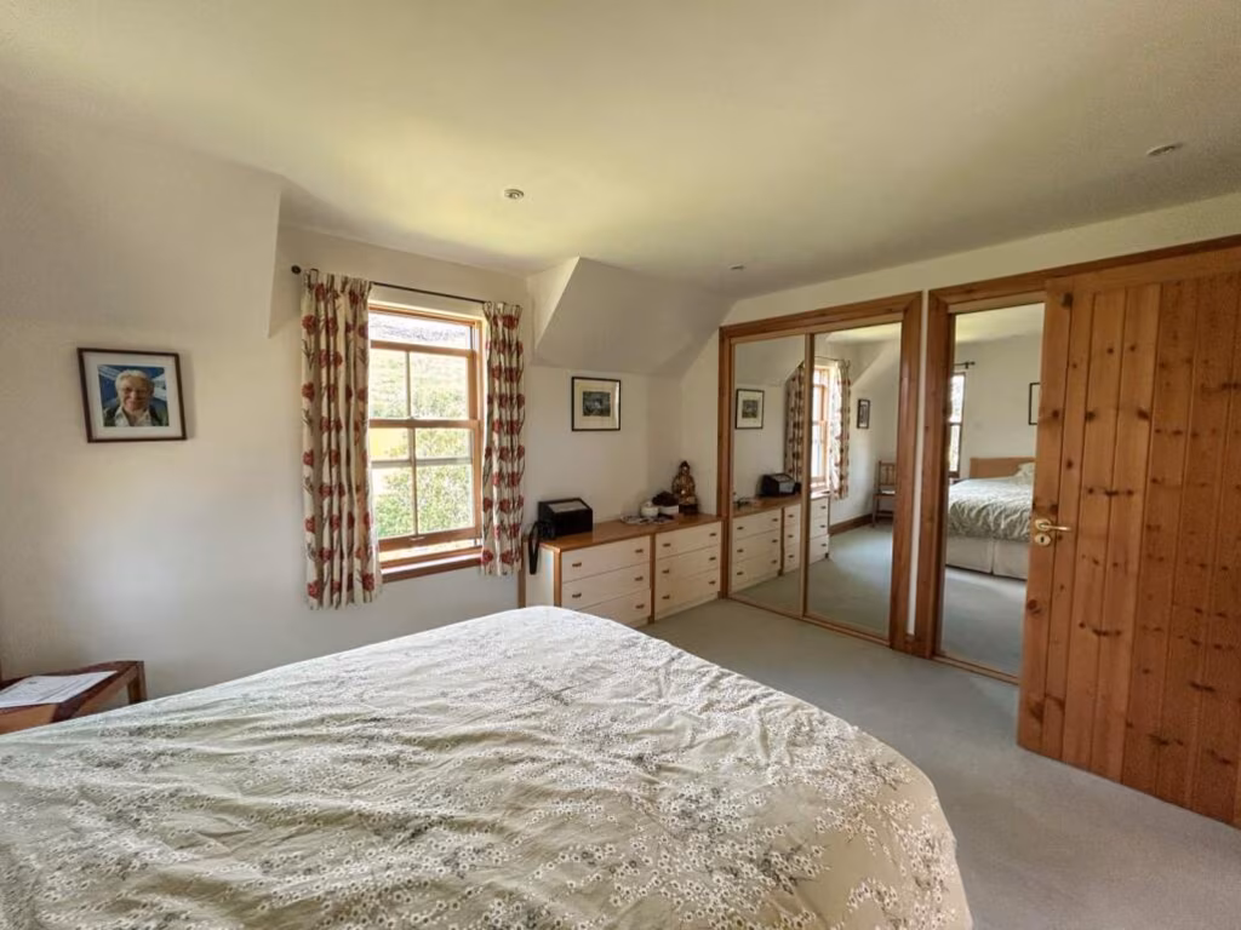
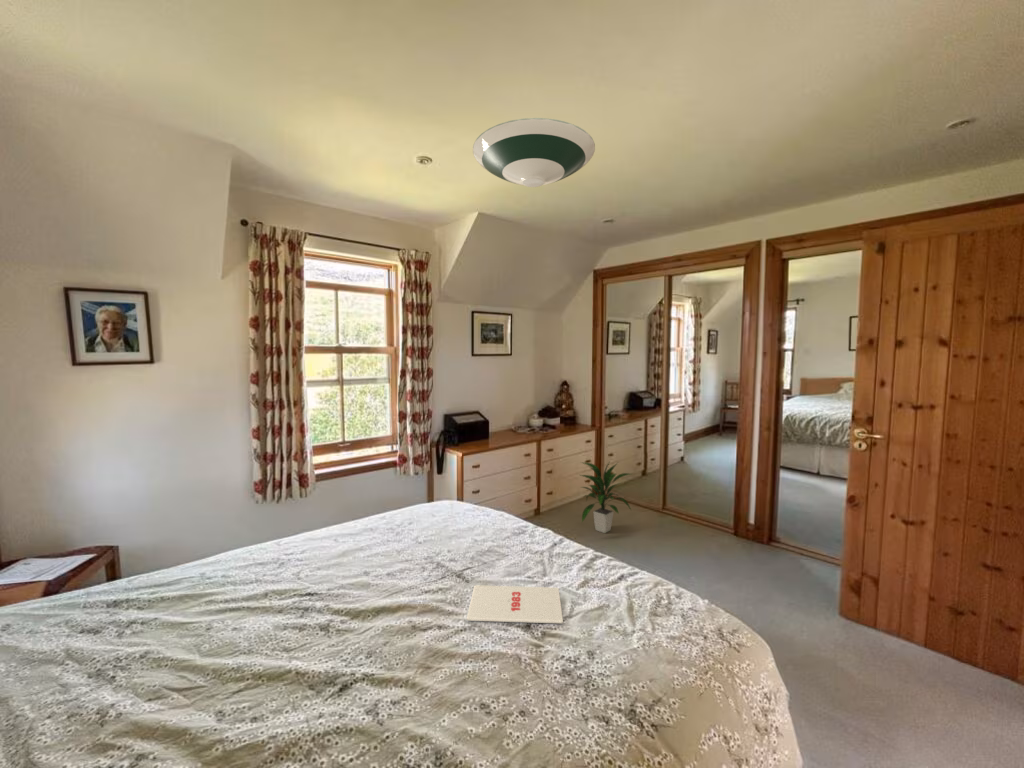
+ magazine (515, 603)
+ indoor plant (601, 494)
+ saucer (533, 167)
